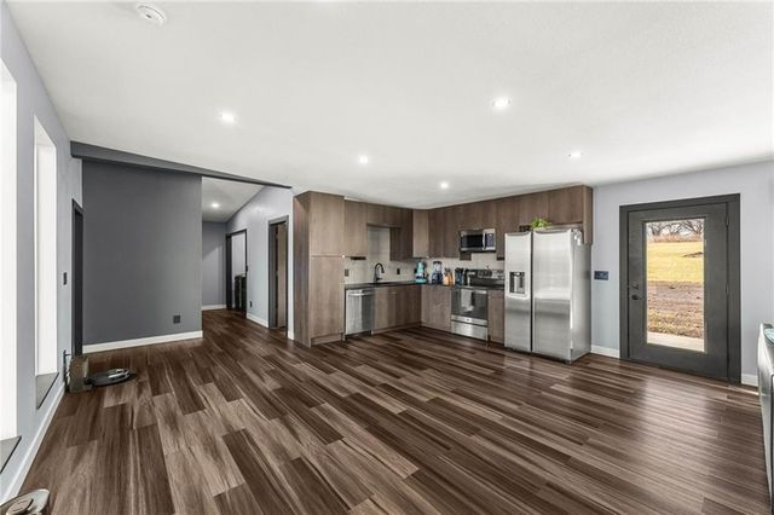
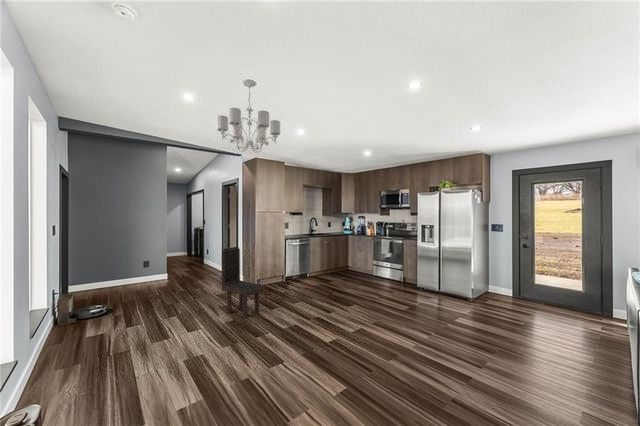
+ dining chair (242, 281)
+ chandelier (249, 117)
